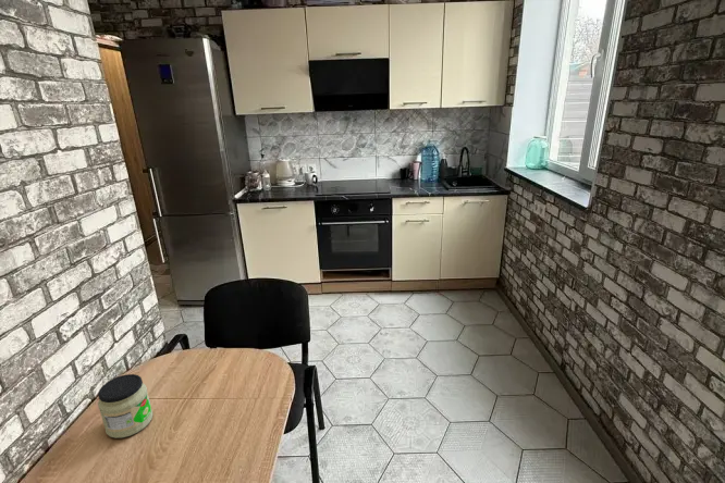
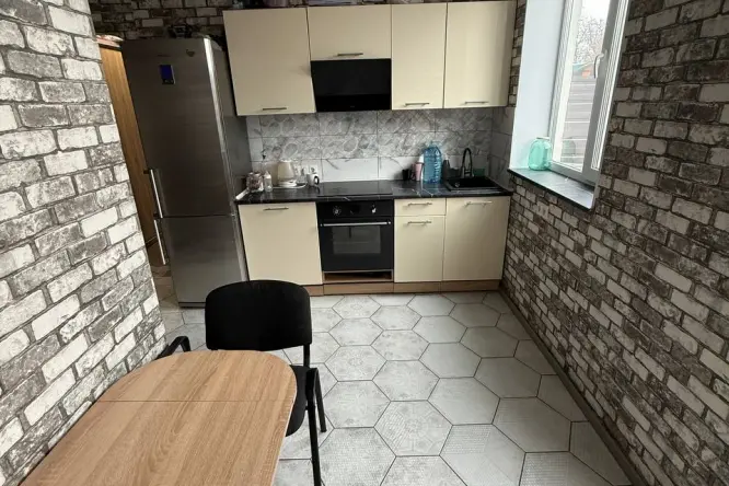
- jar (125, 405)
